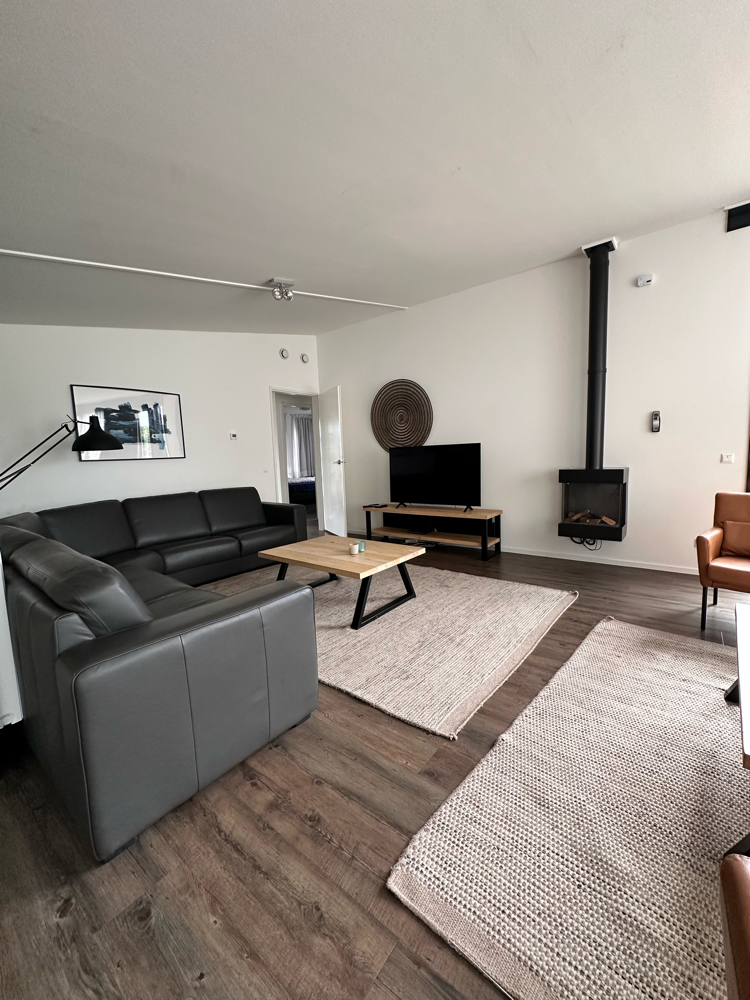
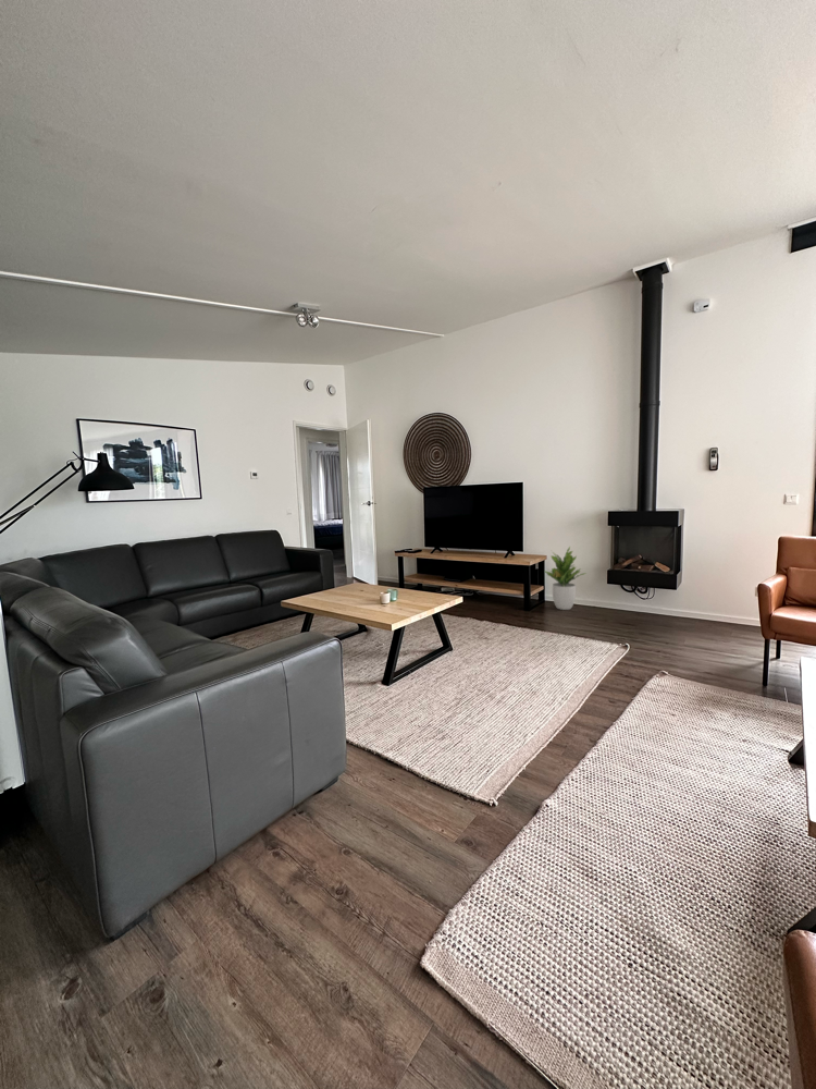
+ potted plant (562, 577)
